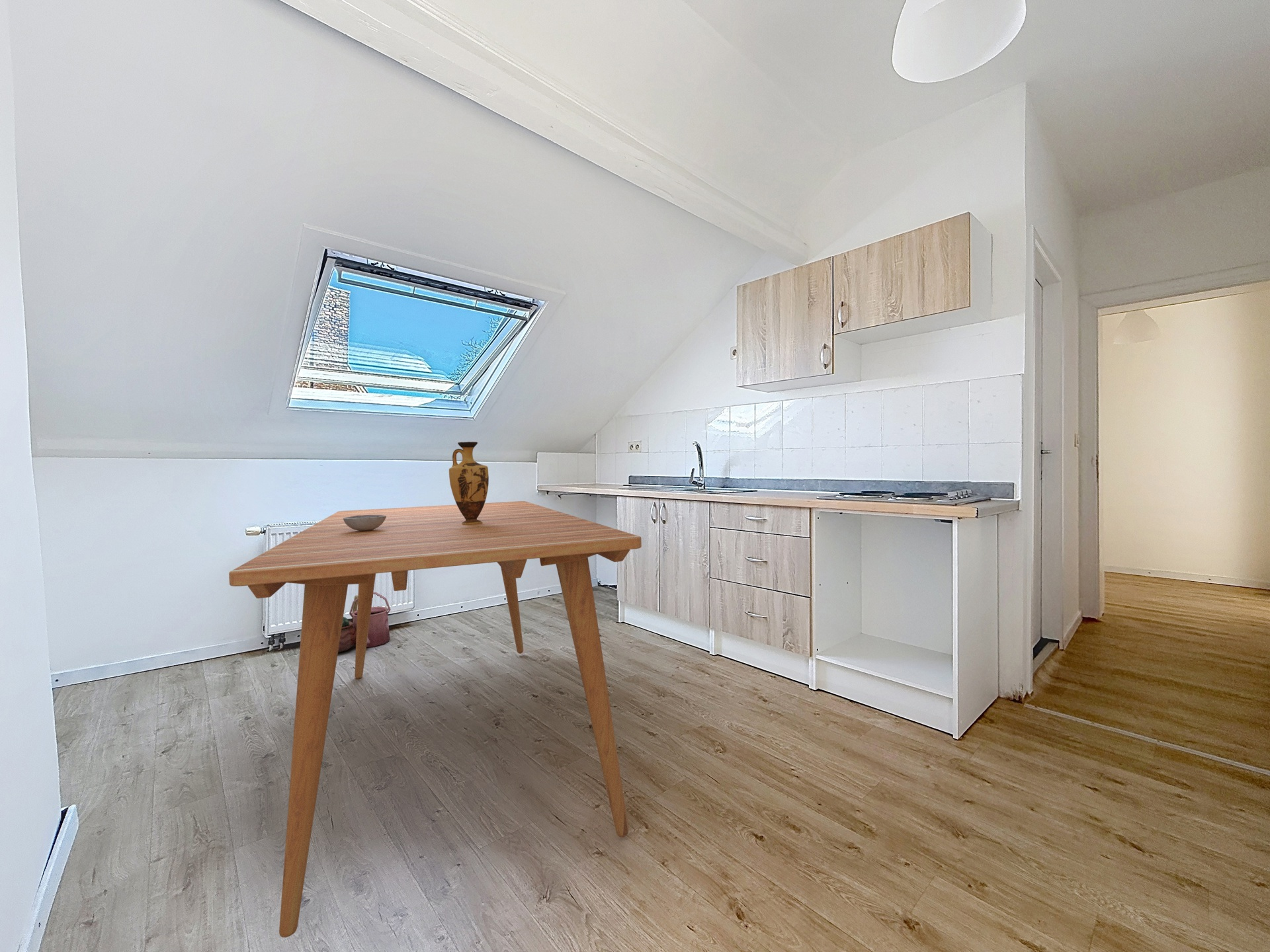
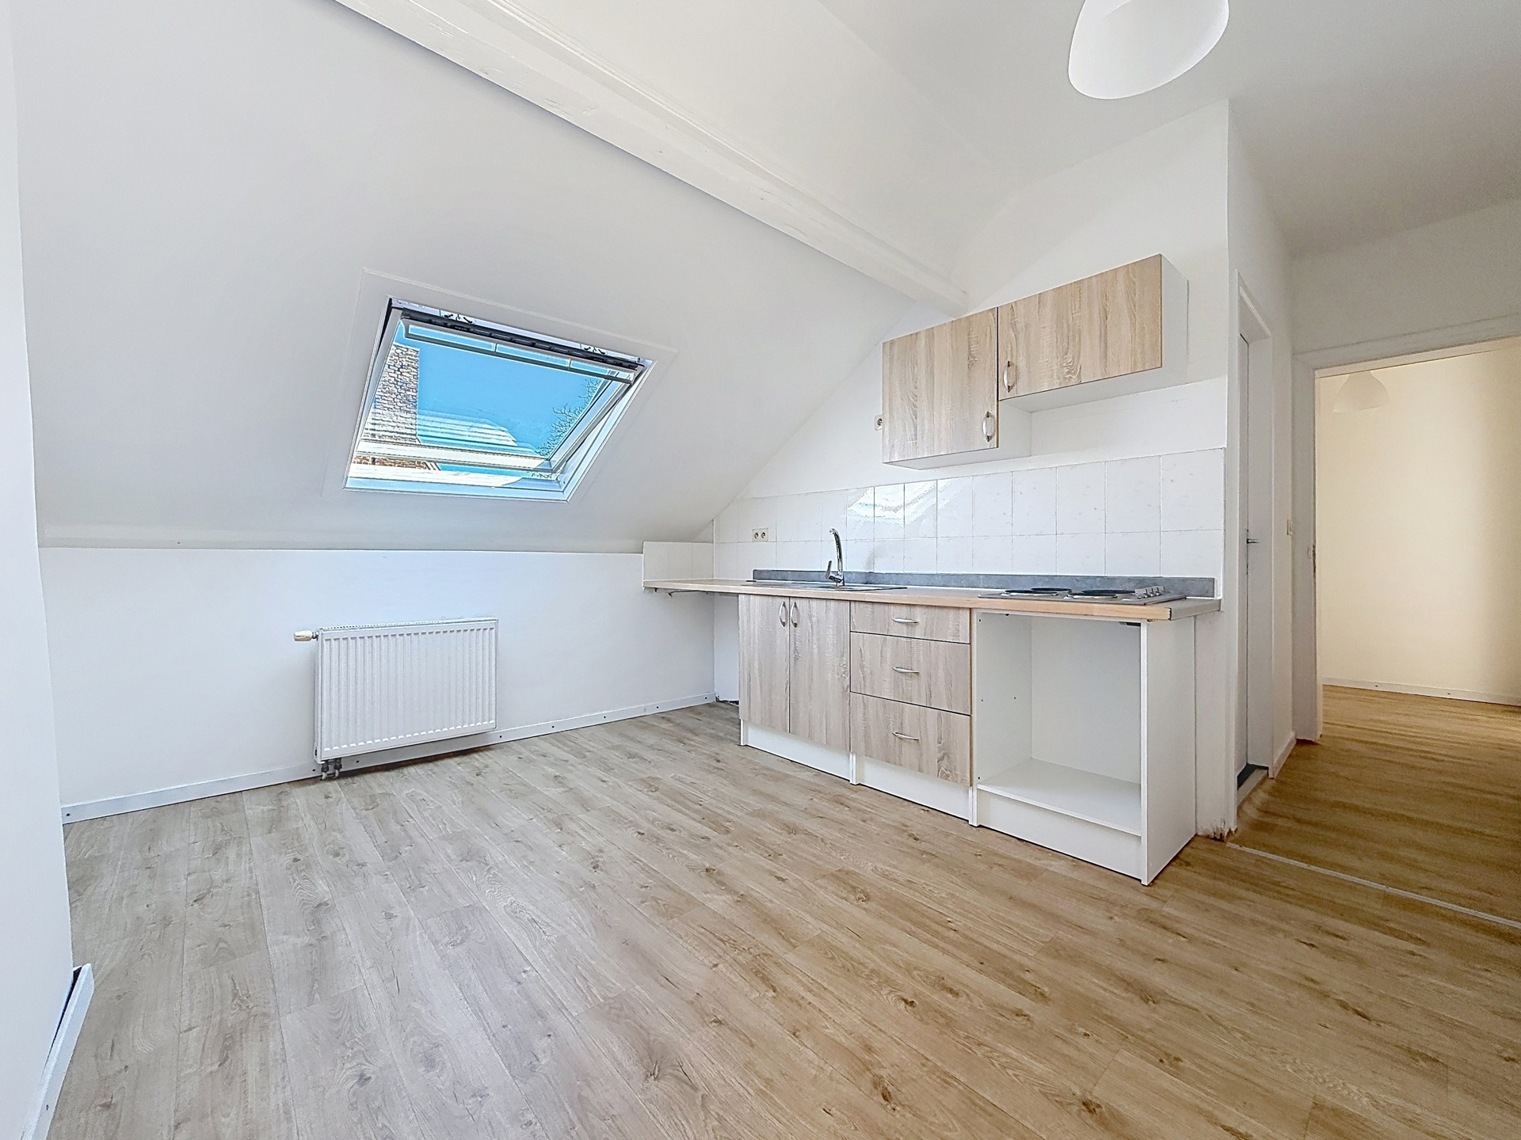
- dining table (406, 588)
- watering can (357, 618)
- bowl (365, 522)
- vase (469, 482)
